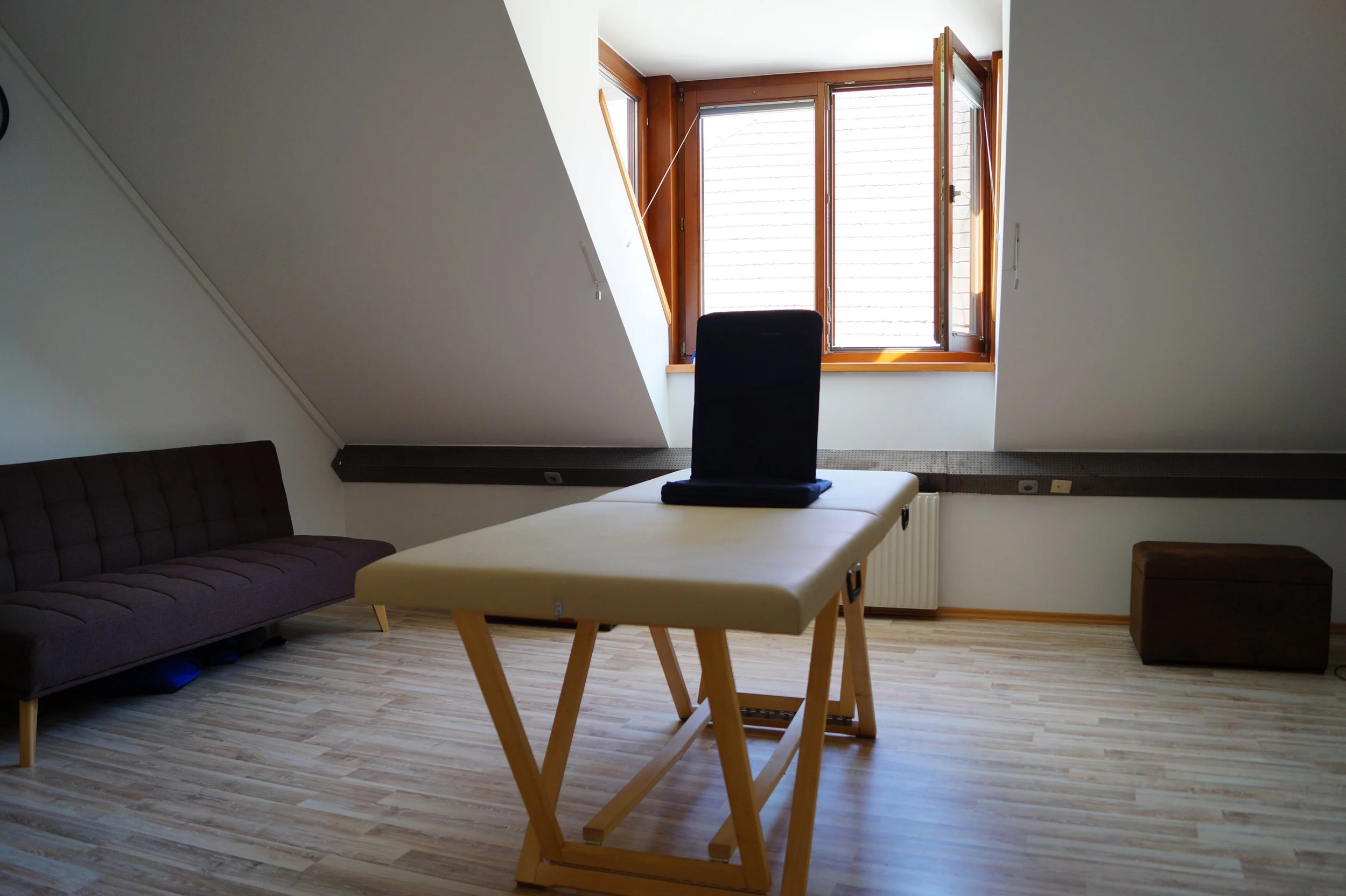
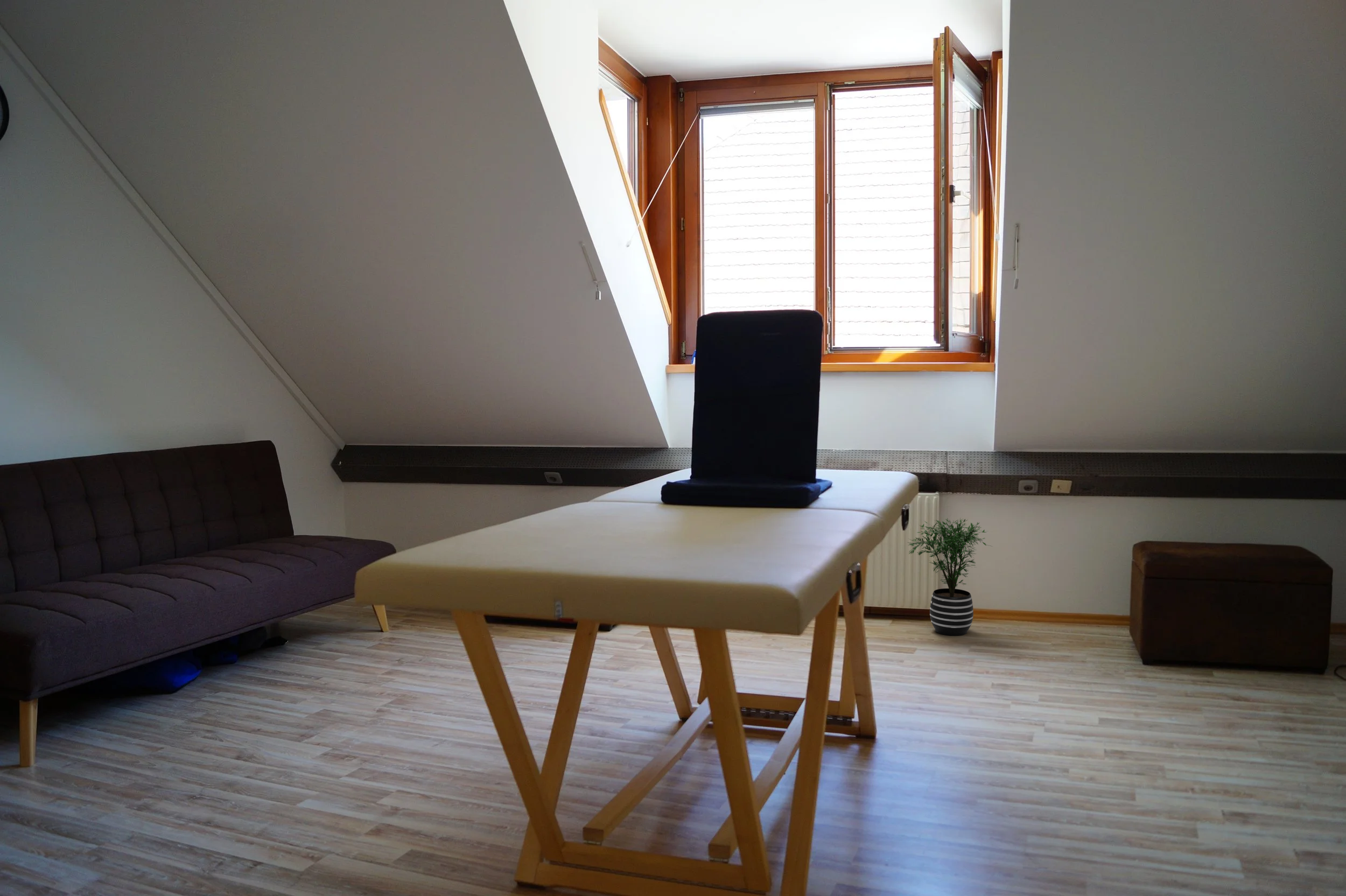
+ potted plant (949, 575)
